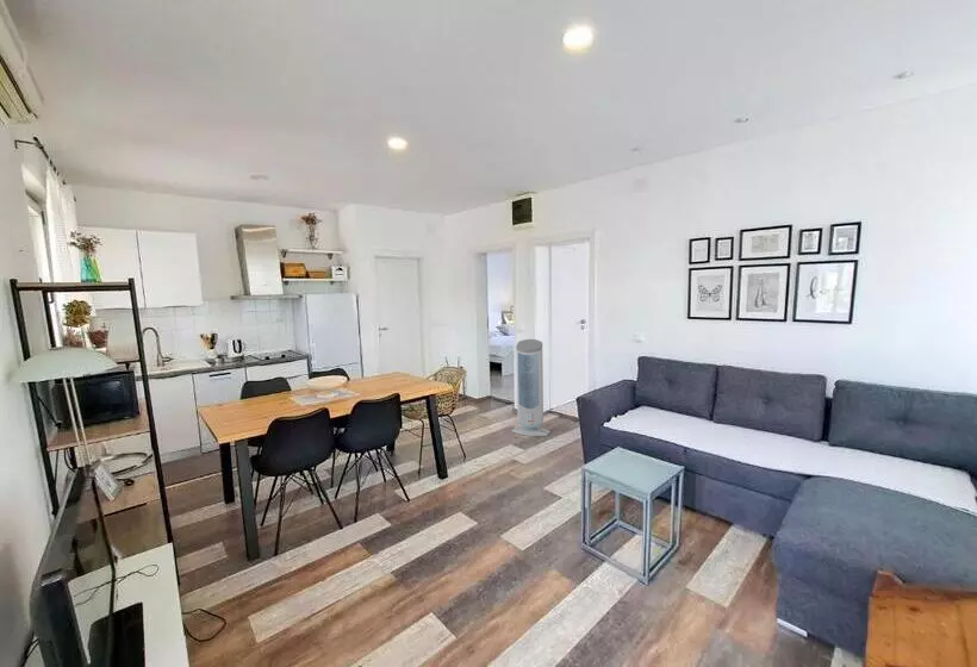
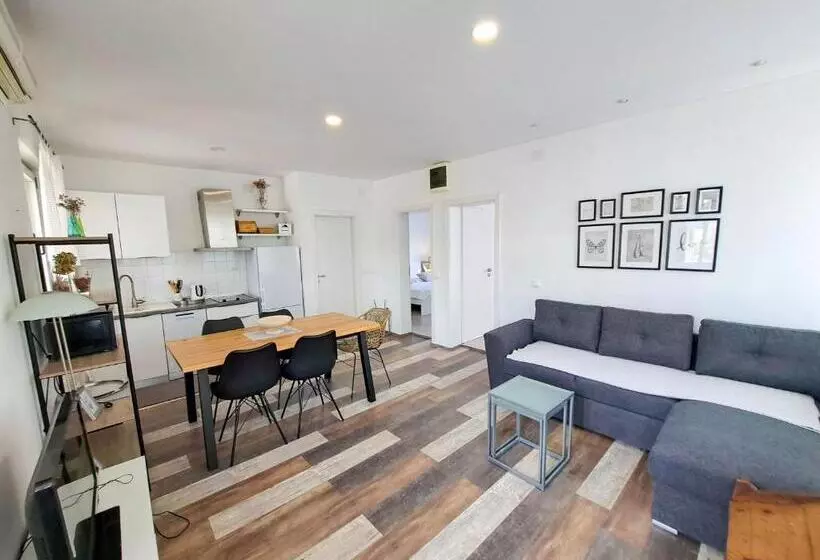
- air purifier (529, 386)
